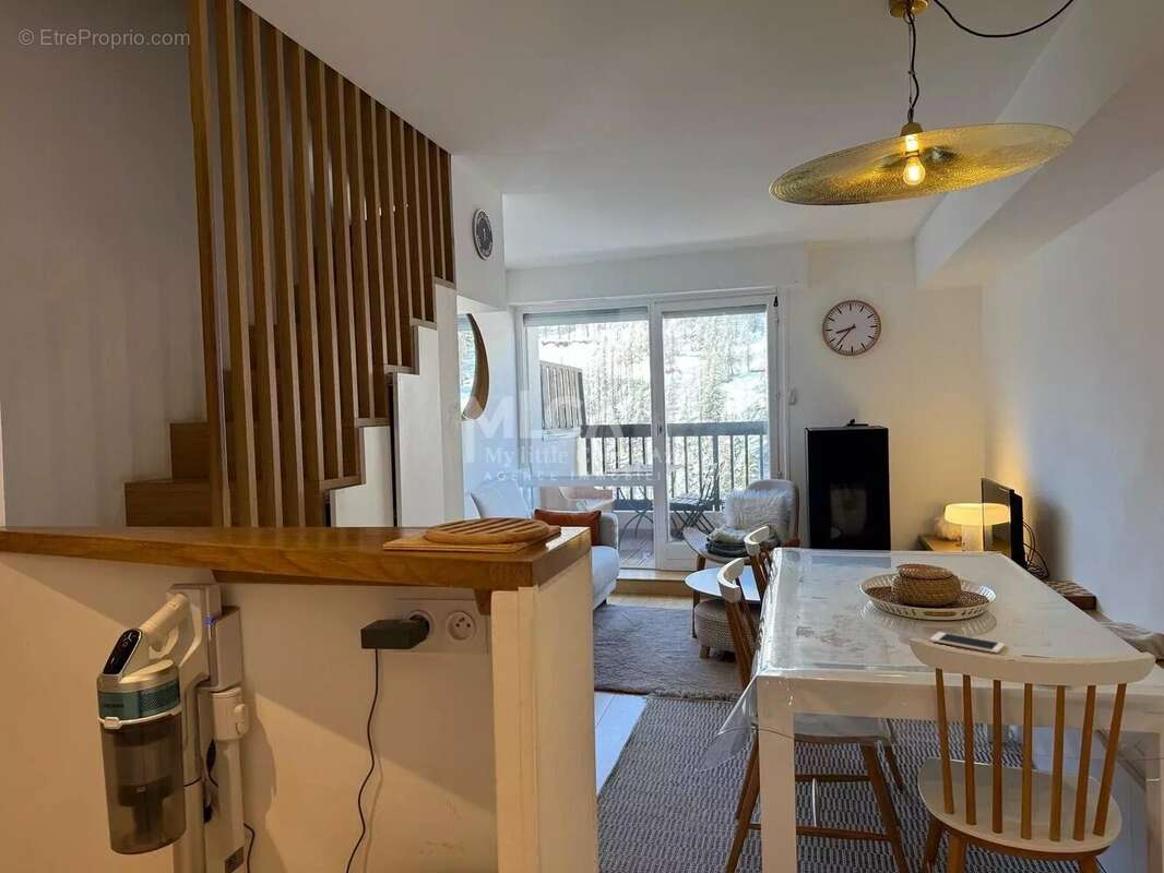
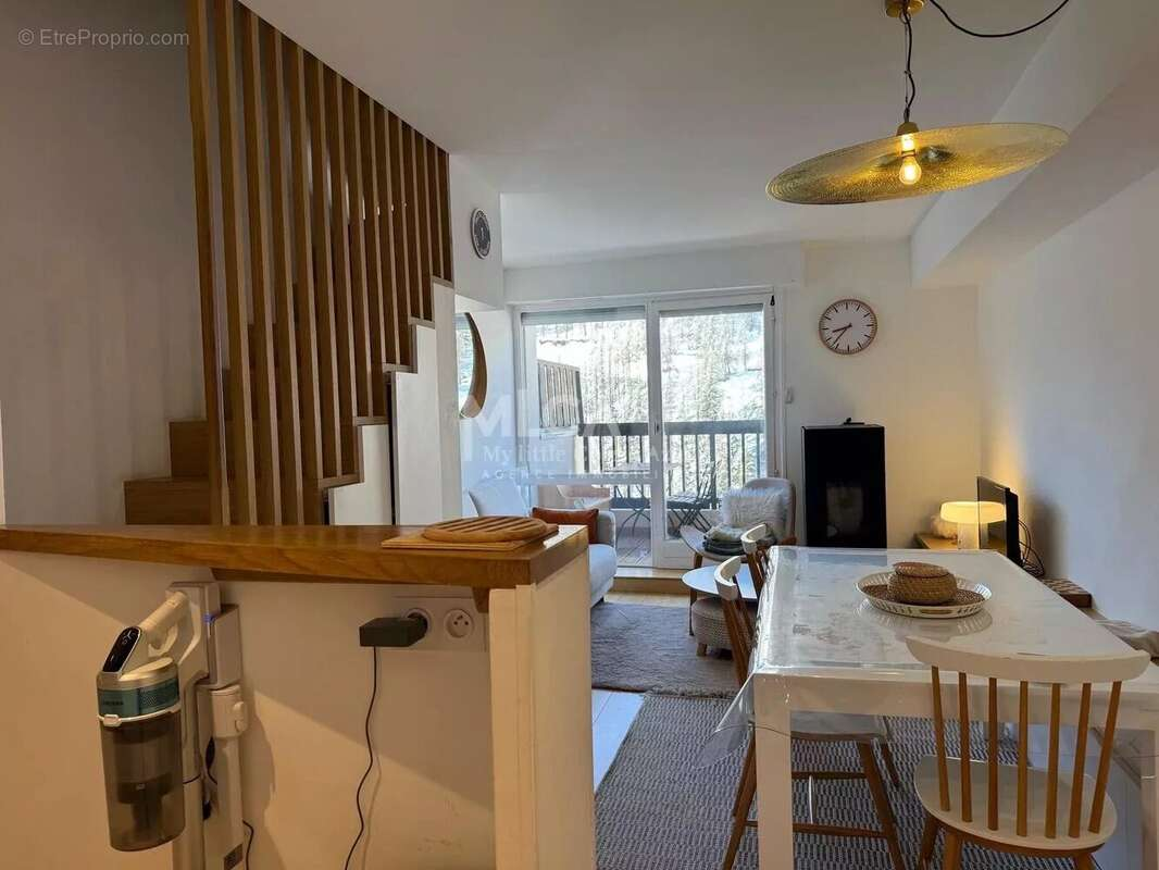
- cell phone (966, 642)
